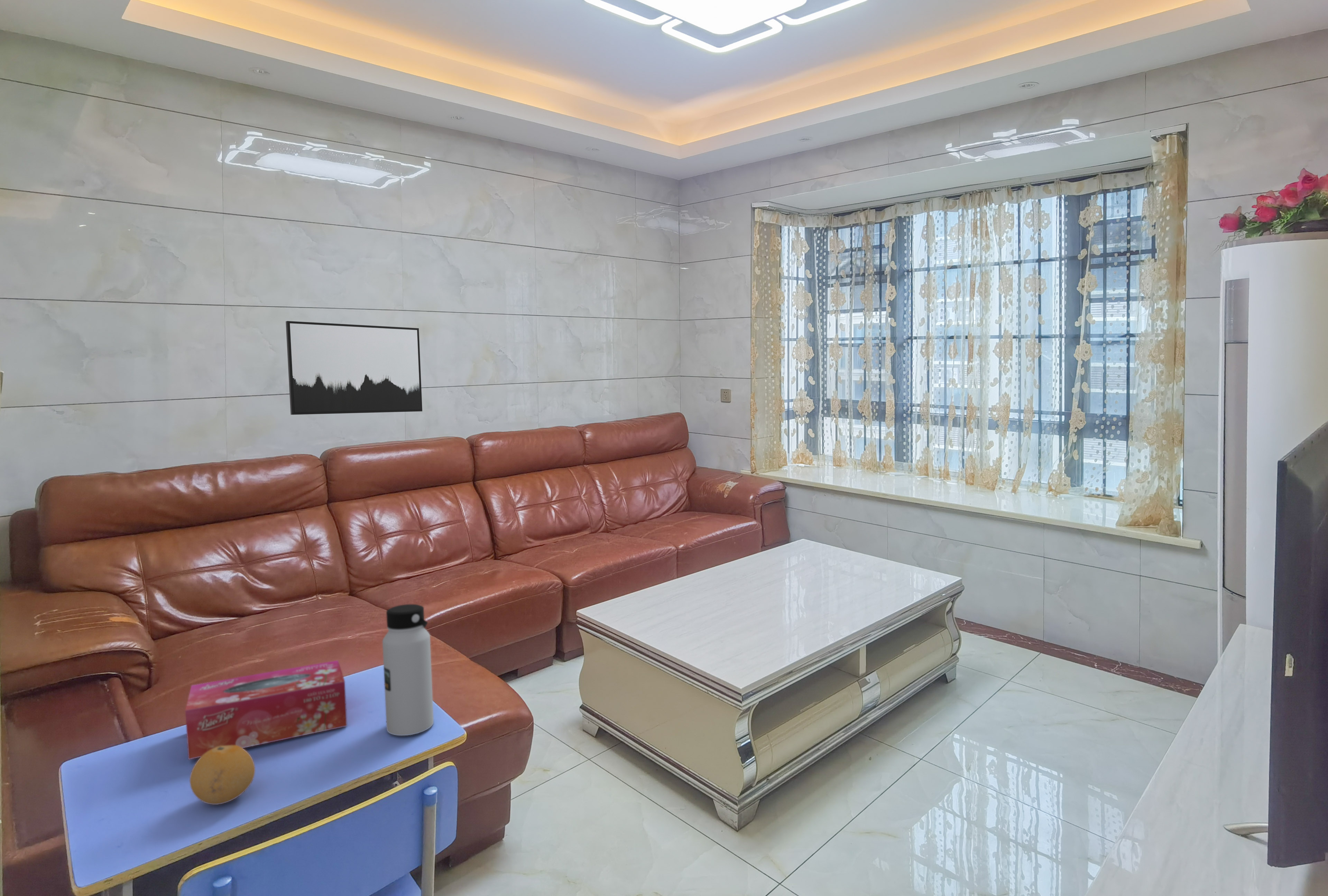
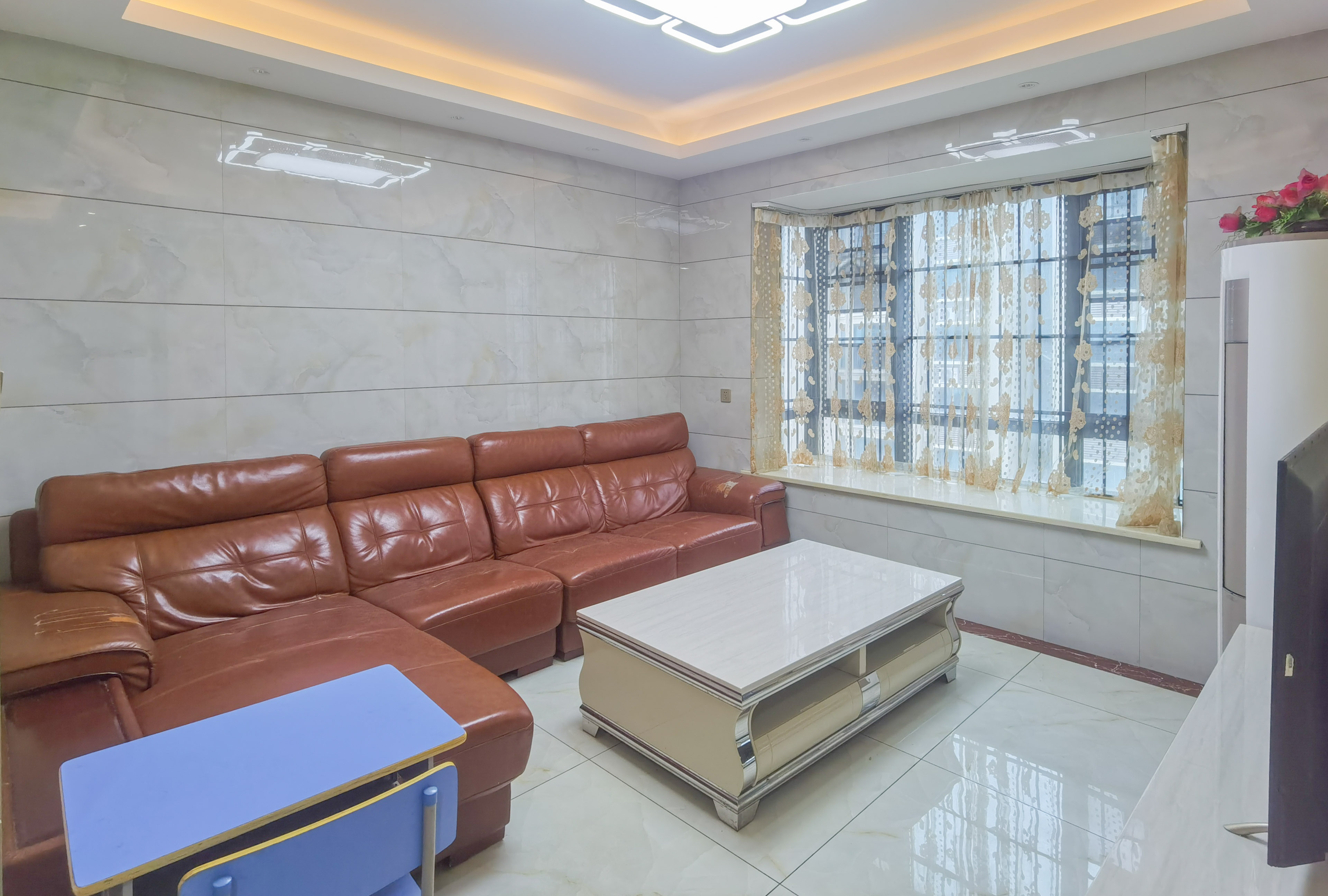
- wall art (358, 369)
- water bottle (408, 667)
- fruit (223, 774)
- tissue box (269, 706)
